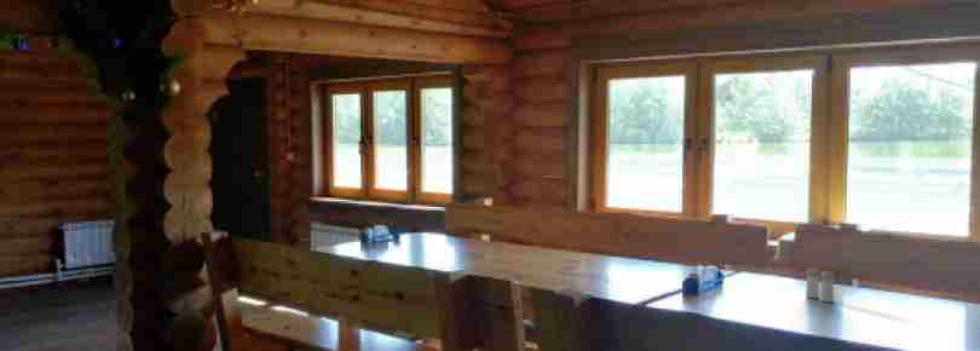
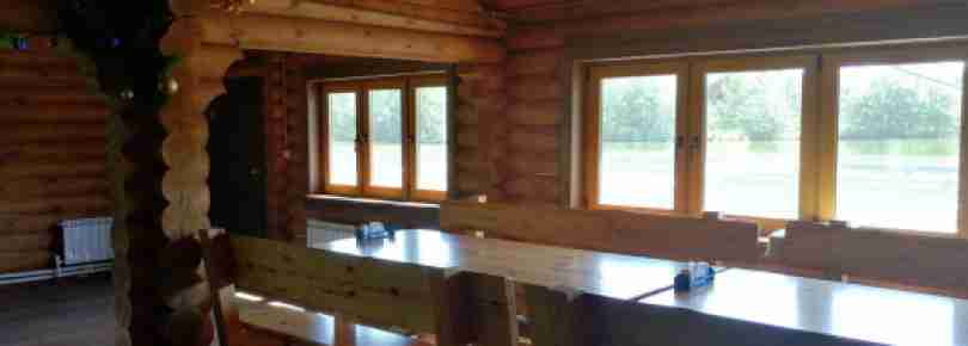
- salt and pepper shaker (818, 284)
